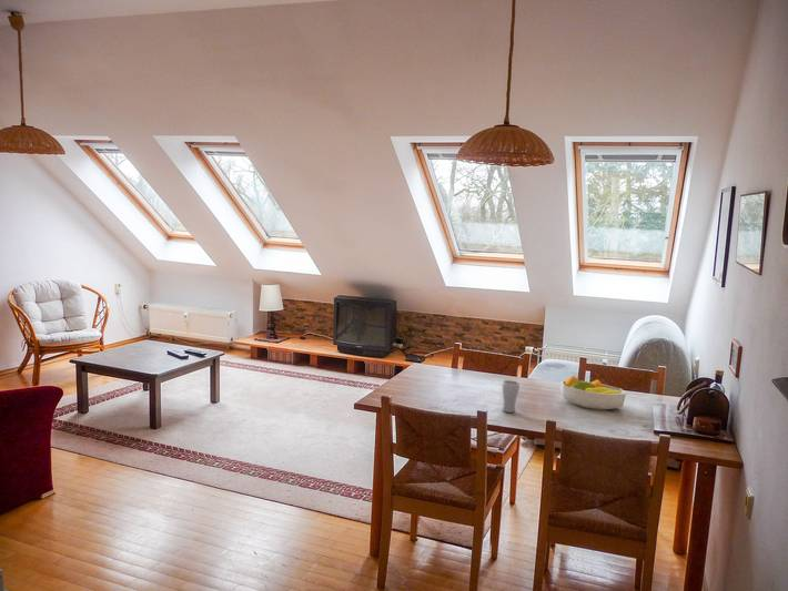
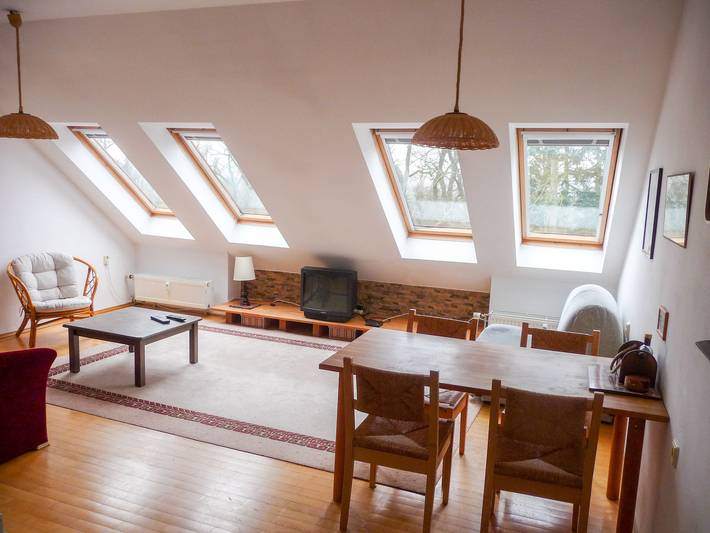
- drinking glass (509, 396)
- fruit bowl (592, 391)
